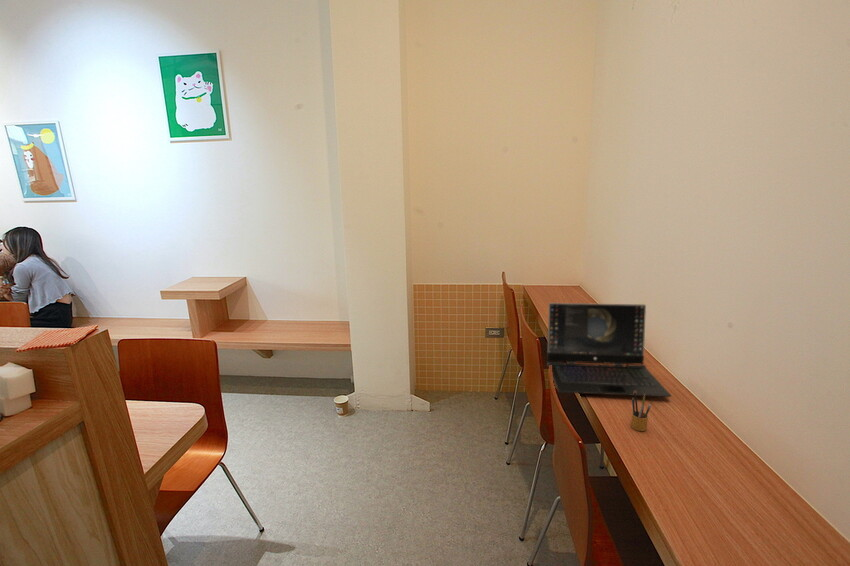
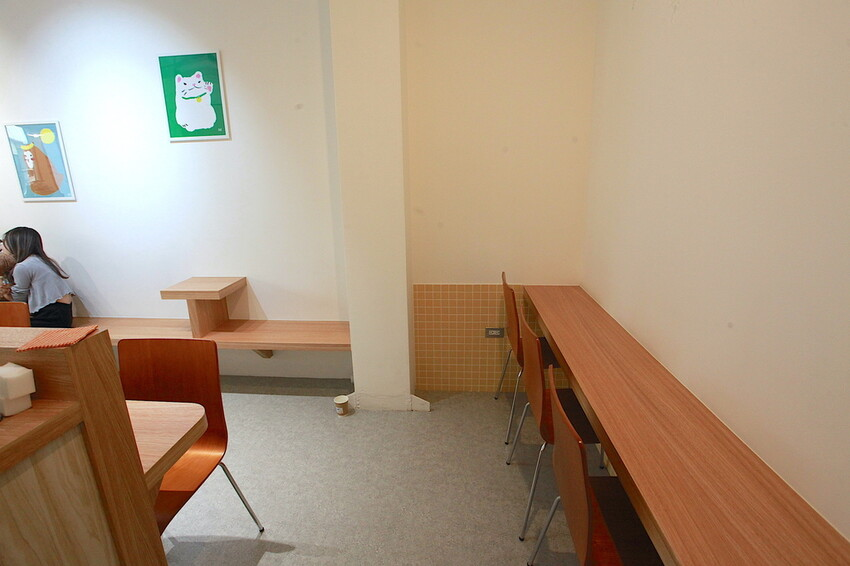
- pencil box (639, 411)
- laptop (604, 347)
